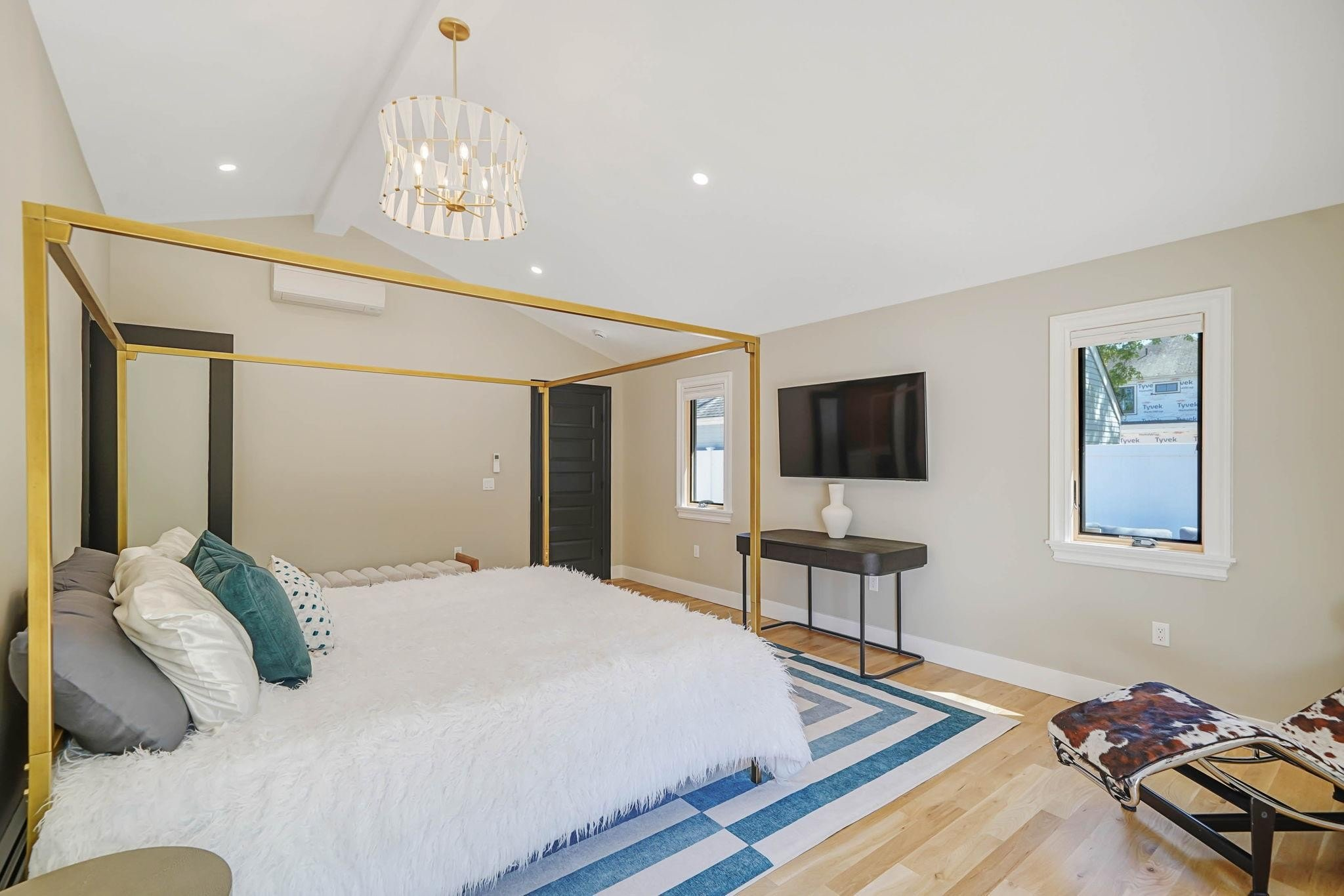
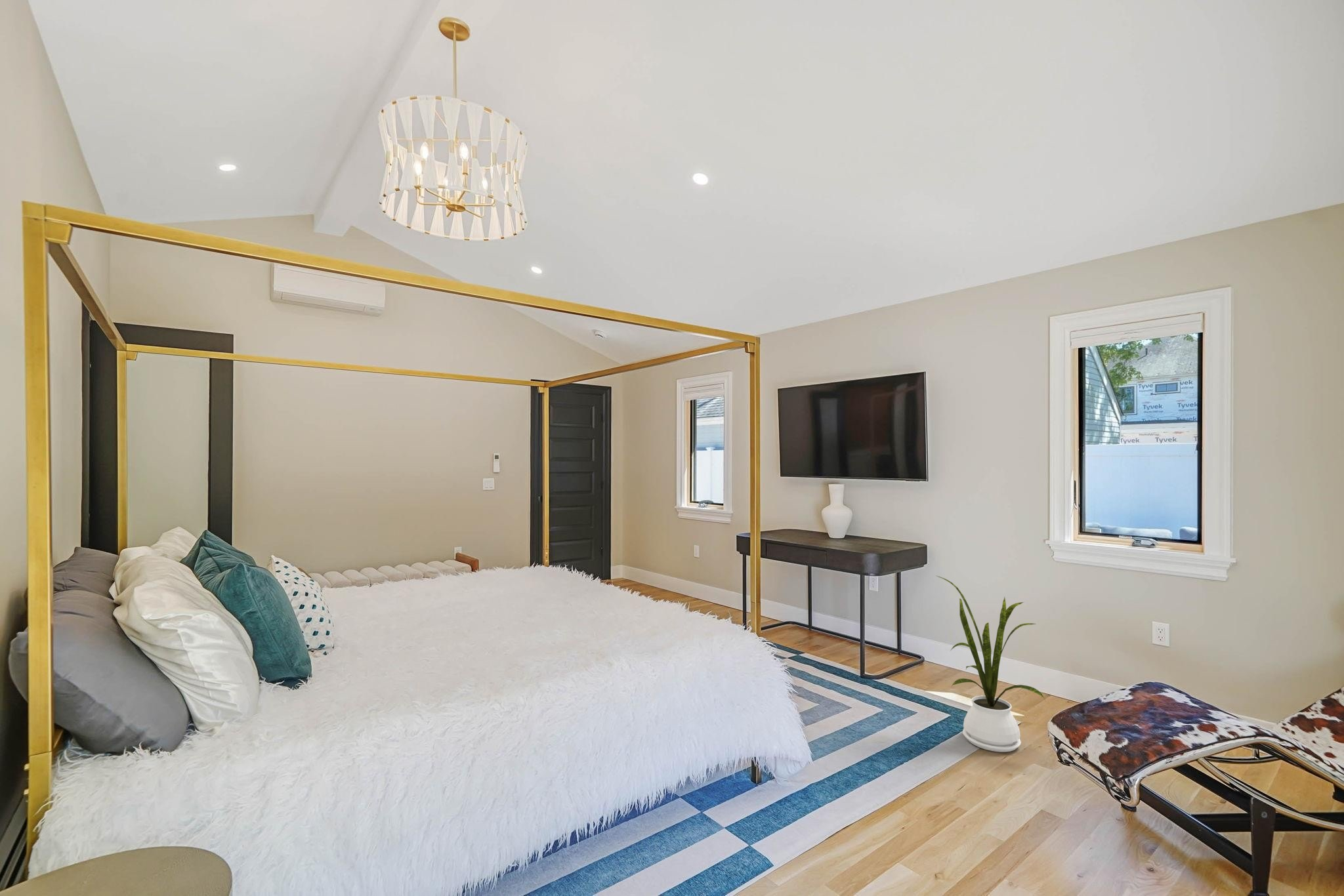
+ house plant (985, 661)
